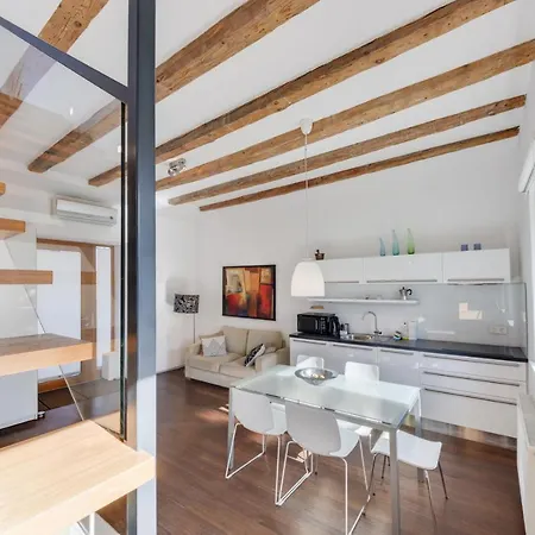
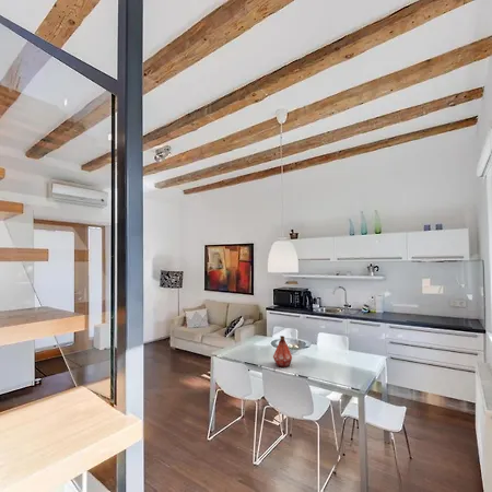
+ bottle (282, 350)
